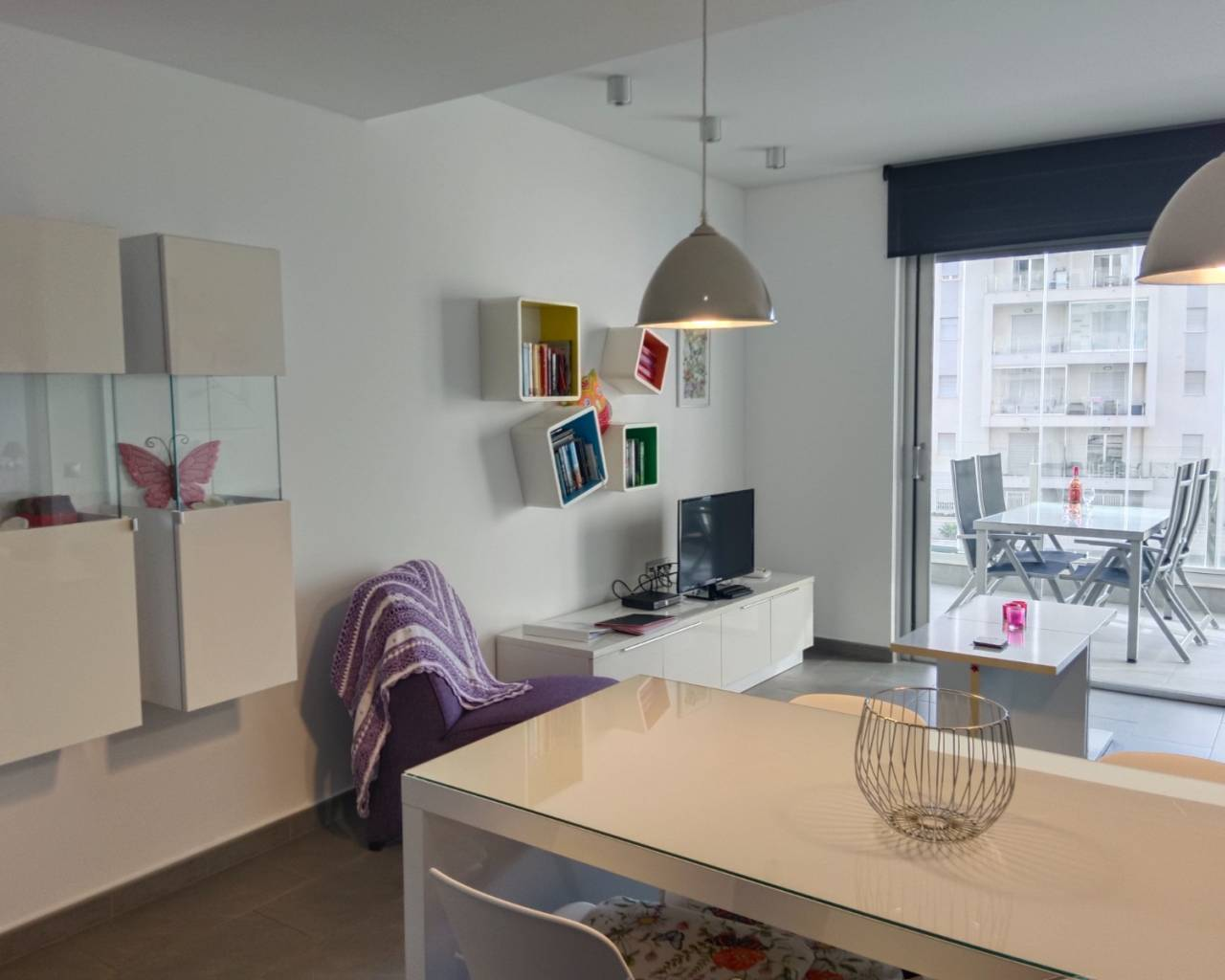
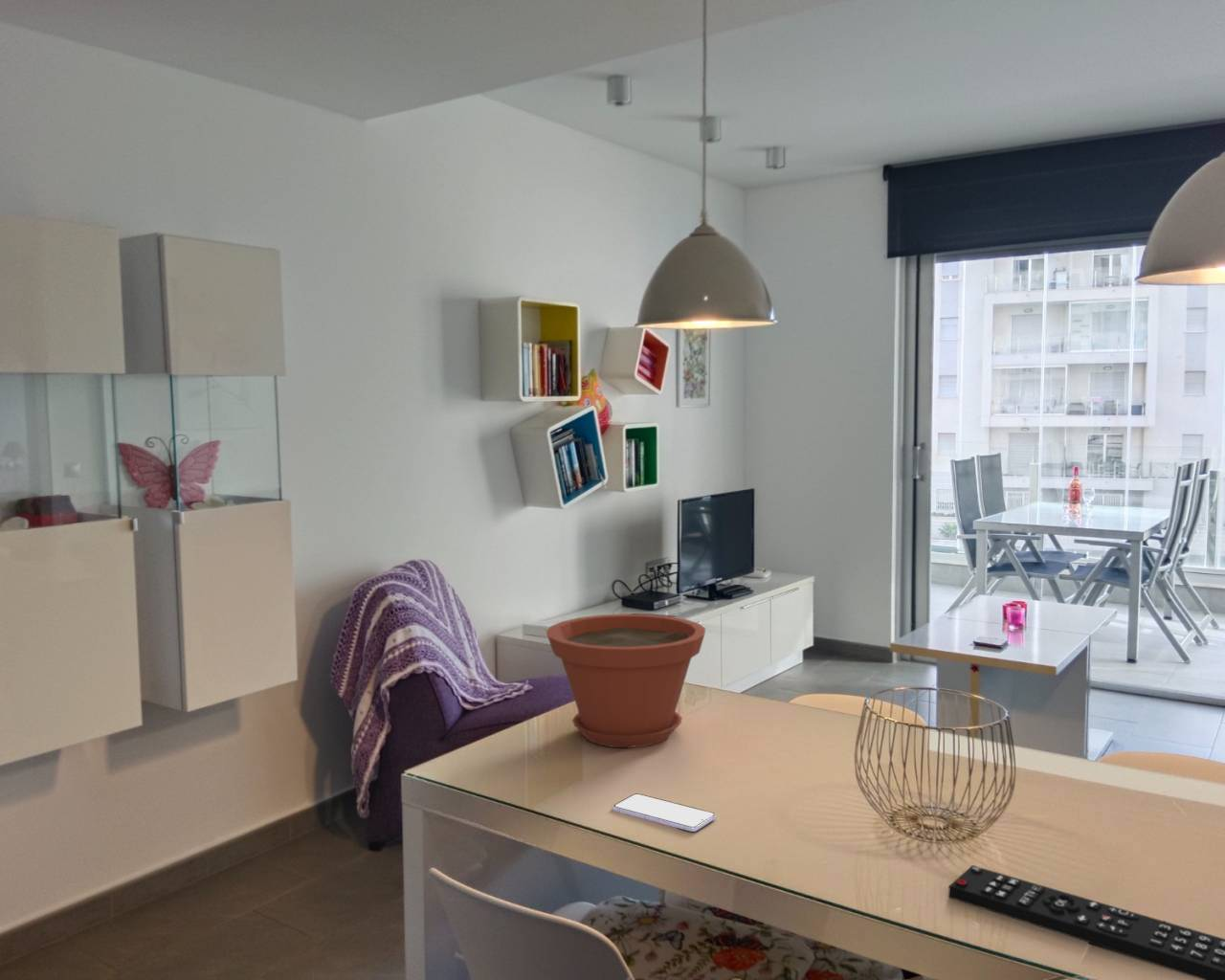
+ plant pot (626, 681)
+ smartphone (663, 812)
+ remote control (1090, 919)
